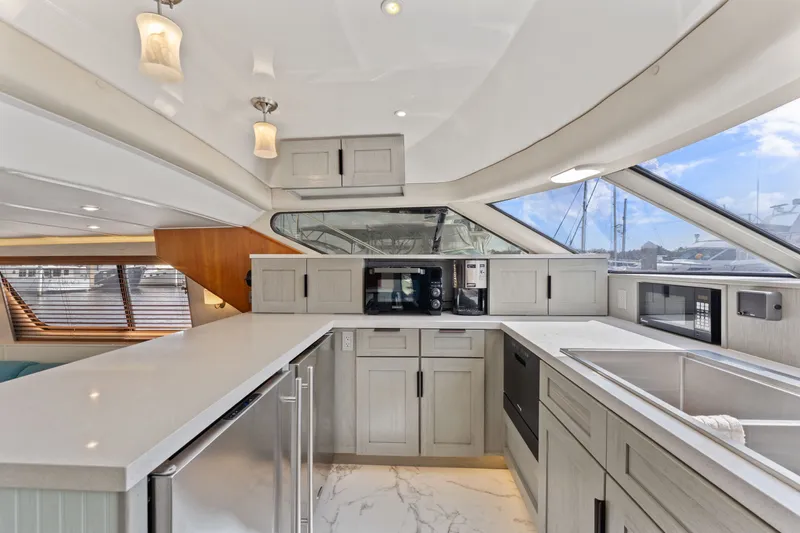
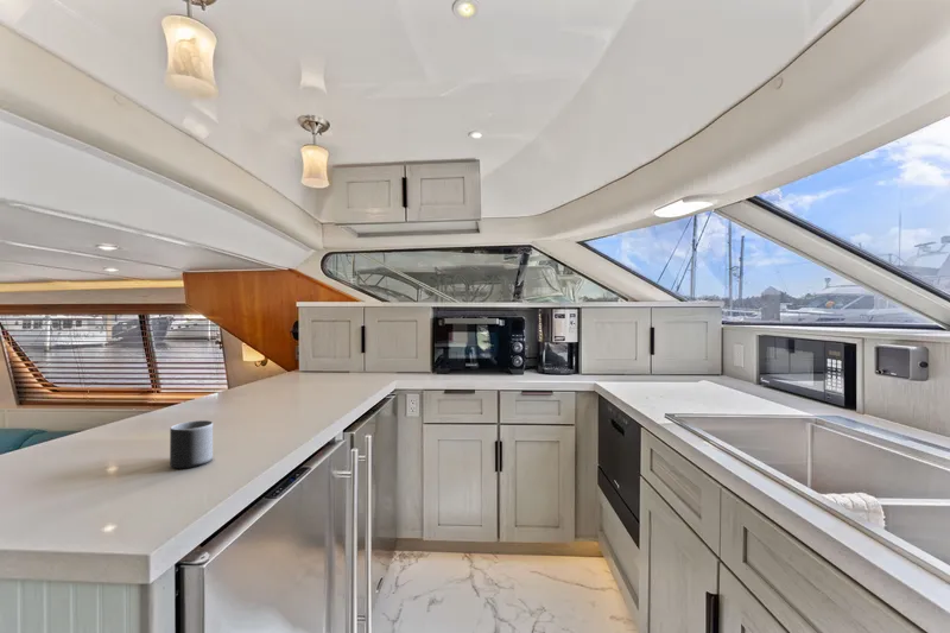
+ mug (190, 441)
